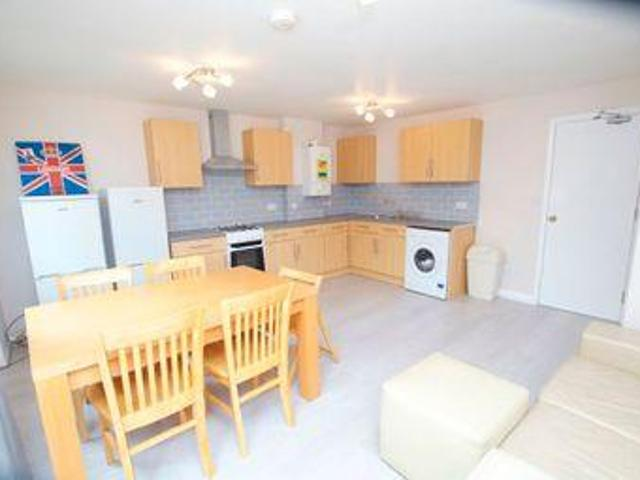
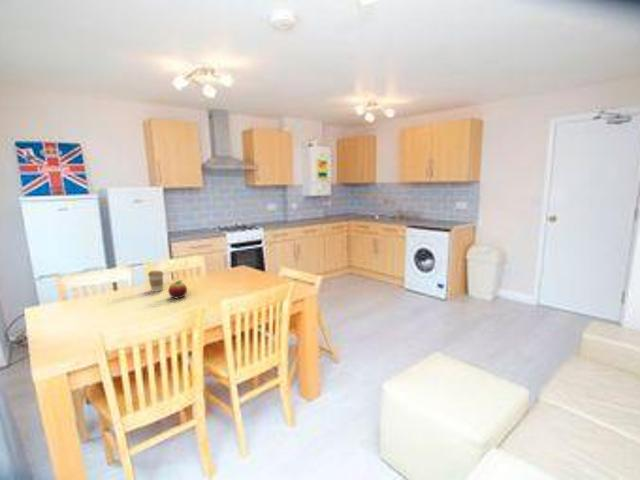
+ coffee cup (156, 280)
+ fruit (177, 289)
